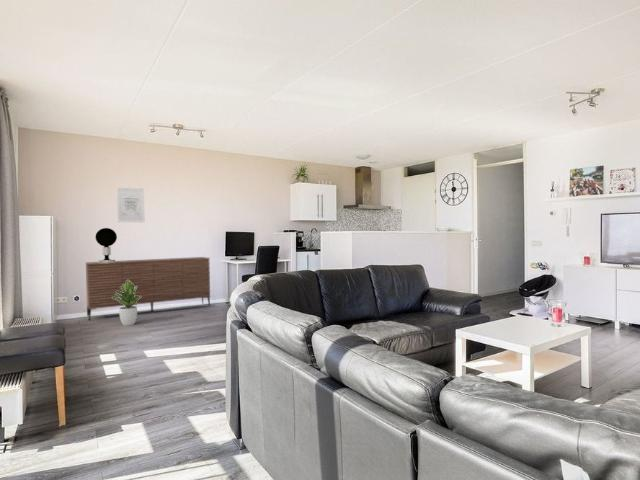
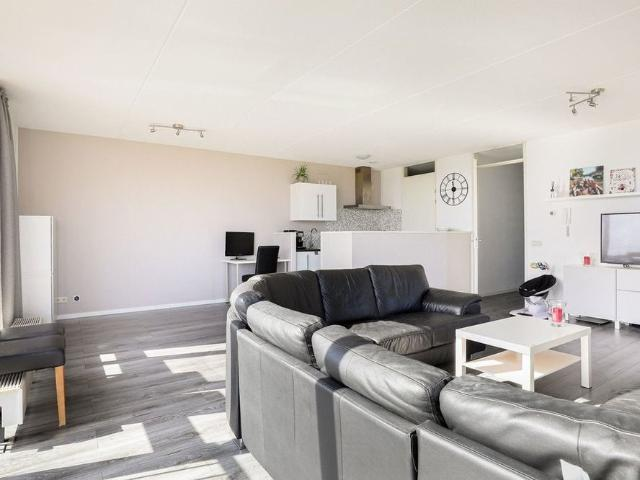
- sideboard (151, 285)
- wall art (130, 205)
- table lamp (106, 245)
- potted plant (127, 302)
